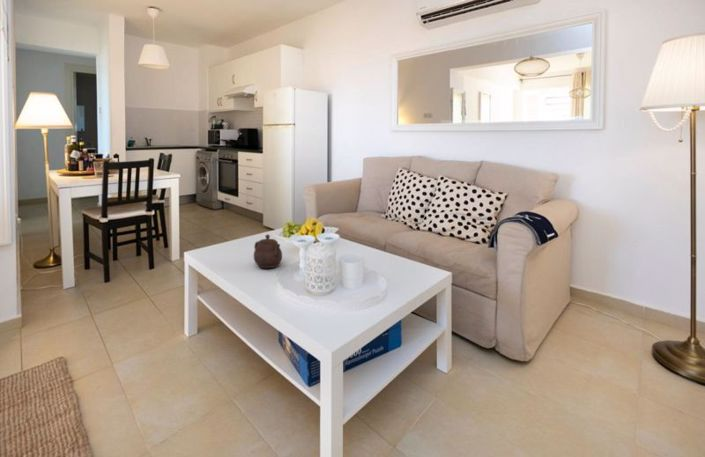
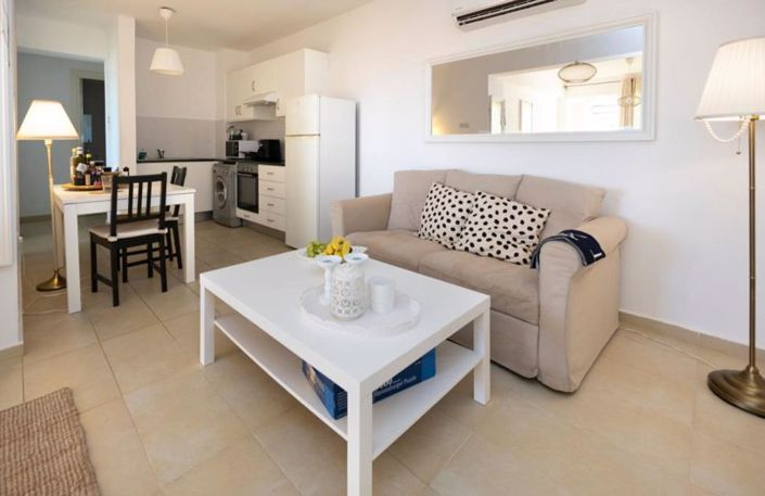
- teapot (267, 250)
